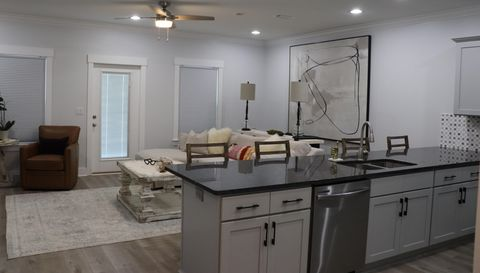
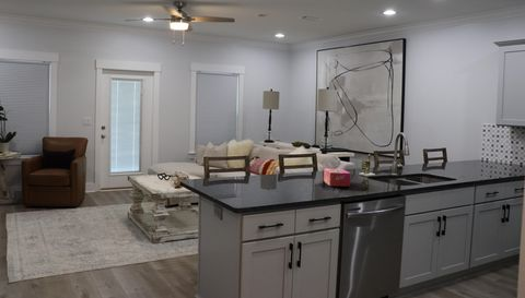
+ tissue box (336, 177)
